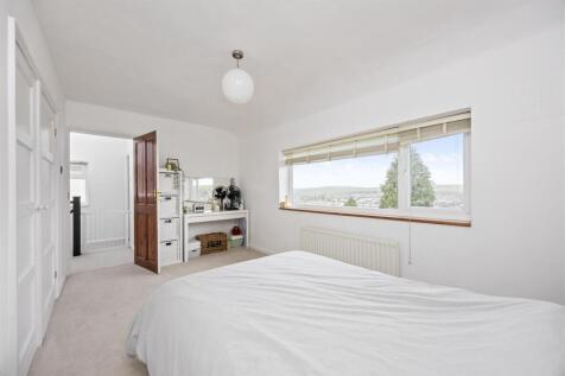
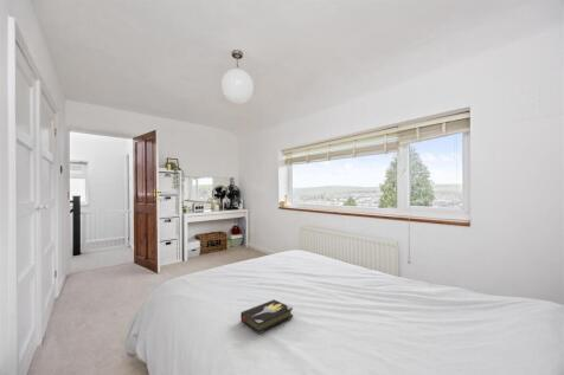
+ hardback book (267, 313)
